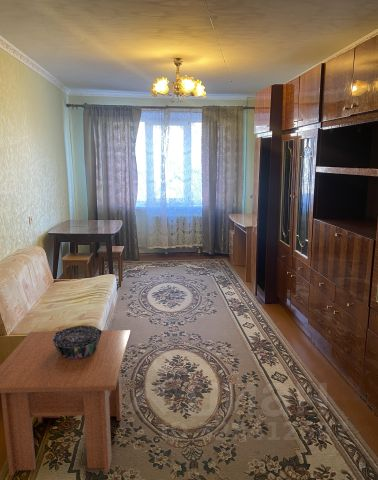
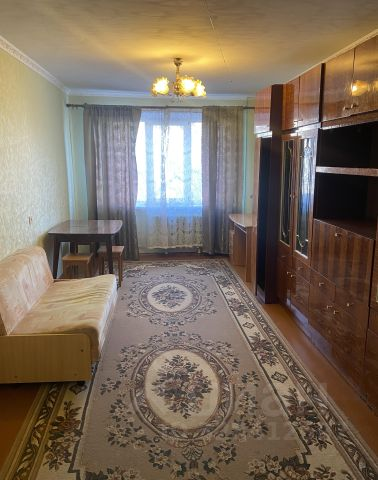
- coffee table (69, 397)
- decorative bowl (78, 342)
